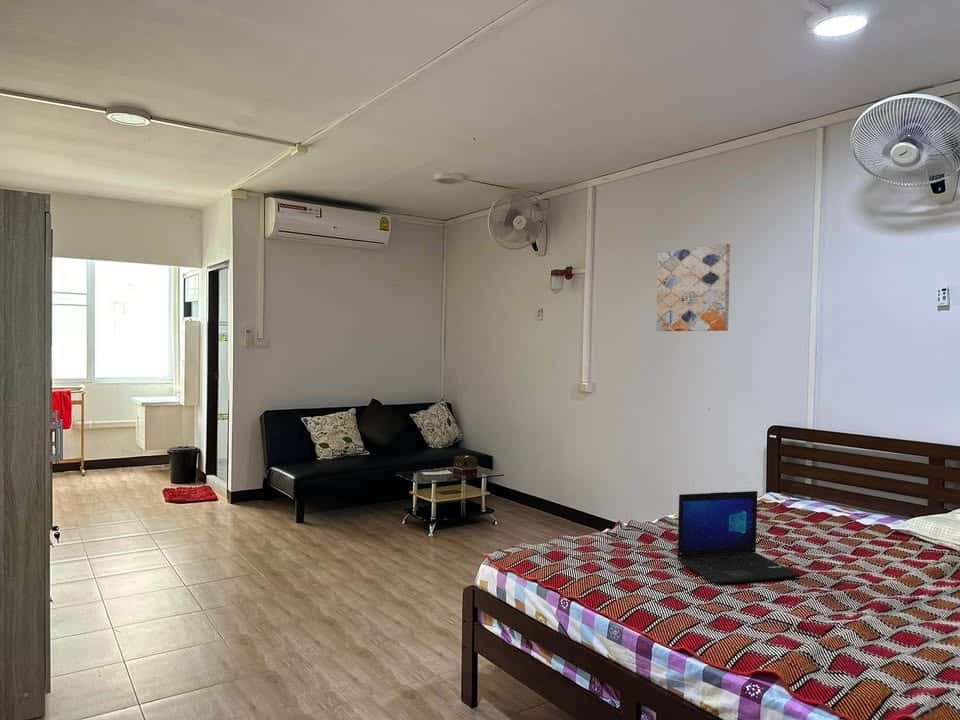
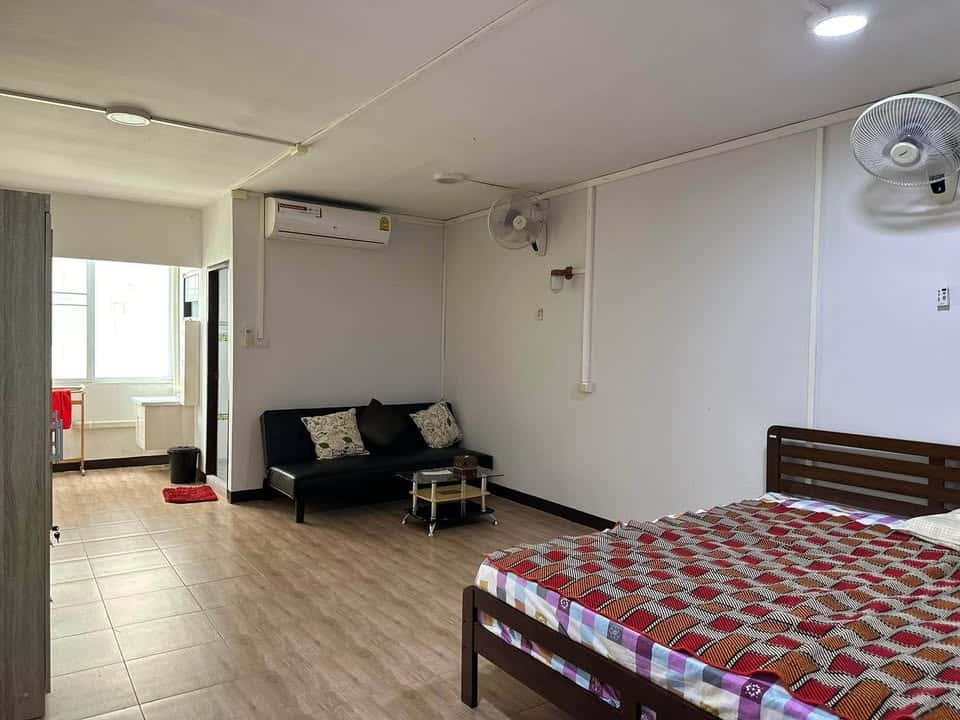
- laptop (737, 534)
- wall art (691, 289)
